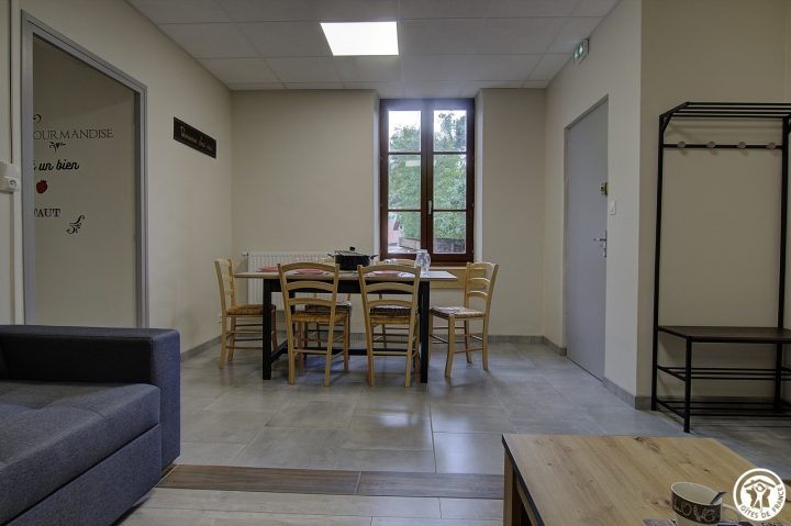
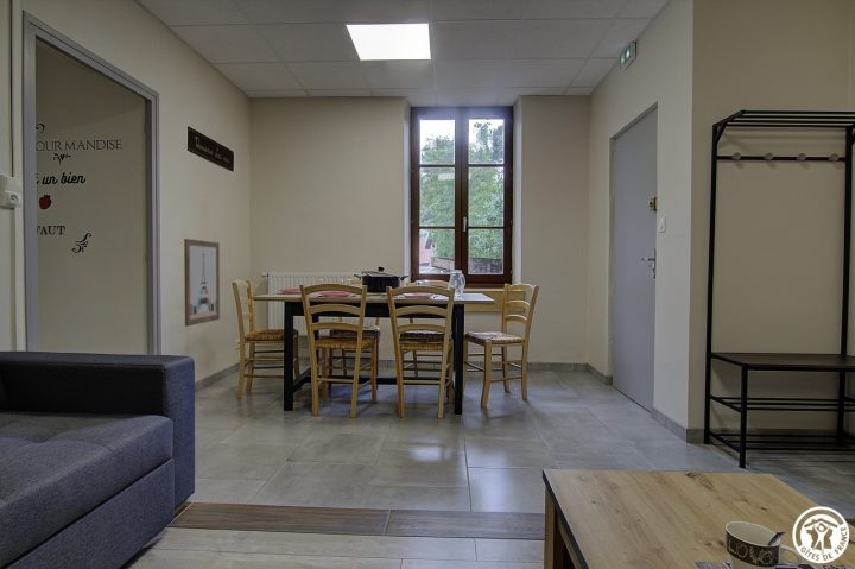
+ wall art (203, 282)
